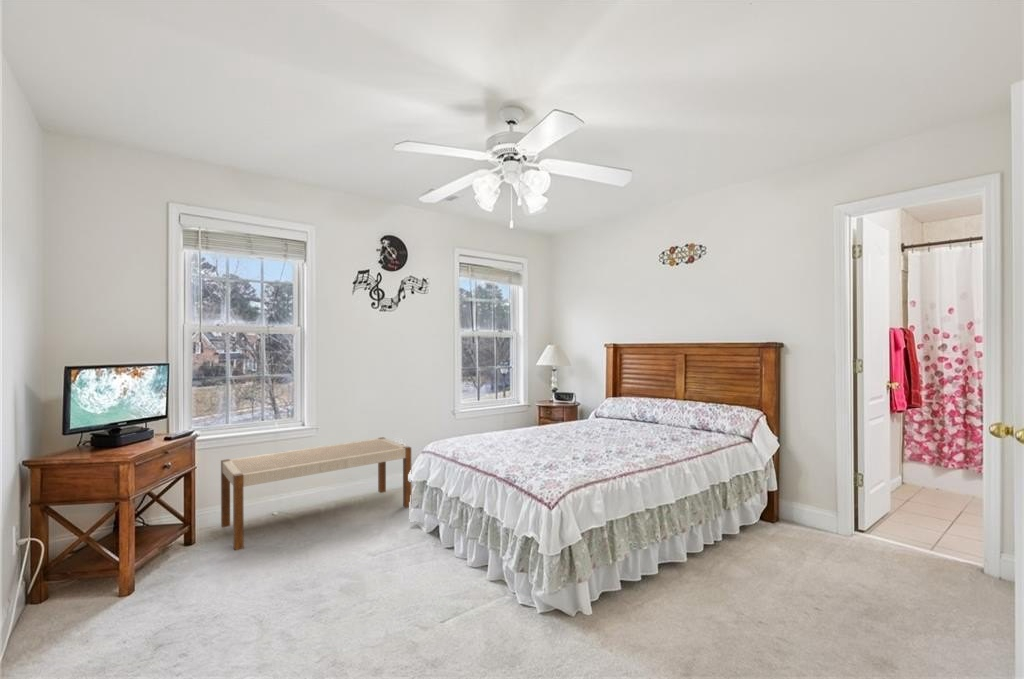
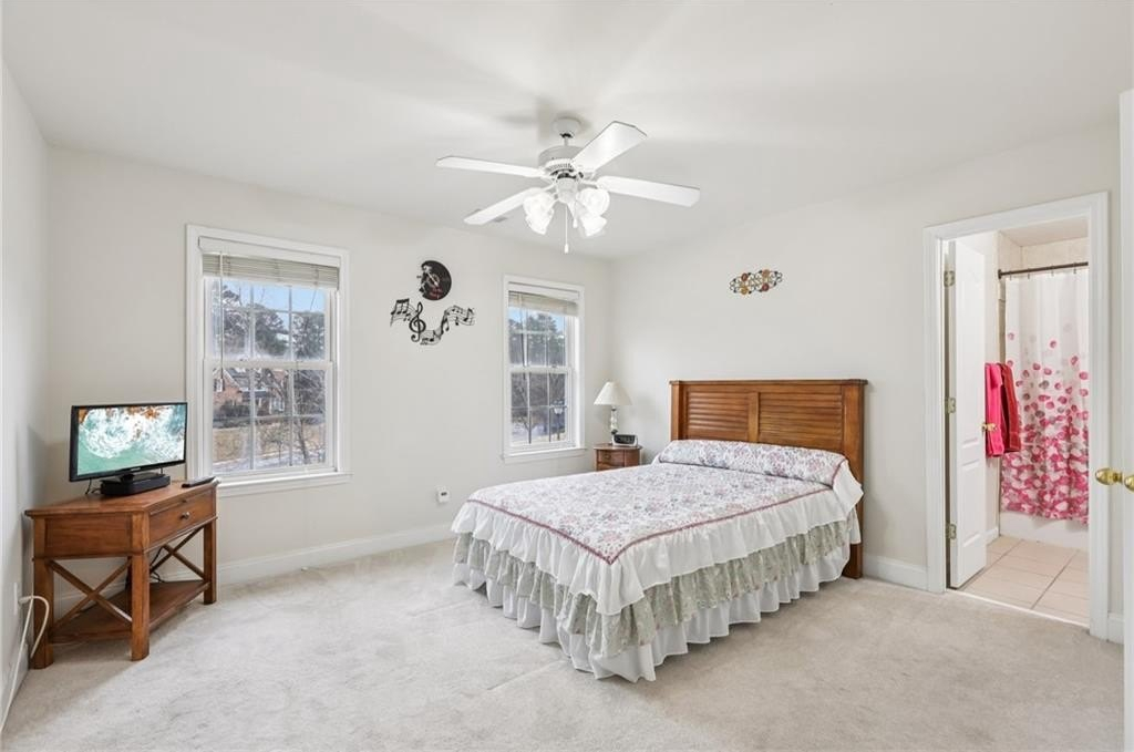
- bench (317, 473)
